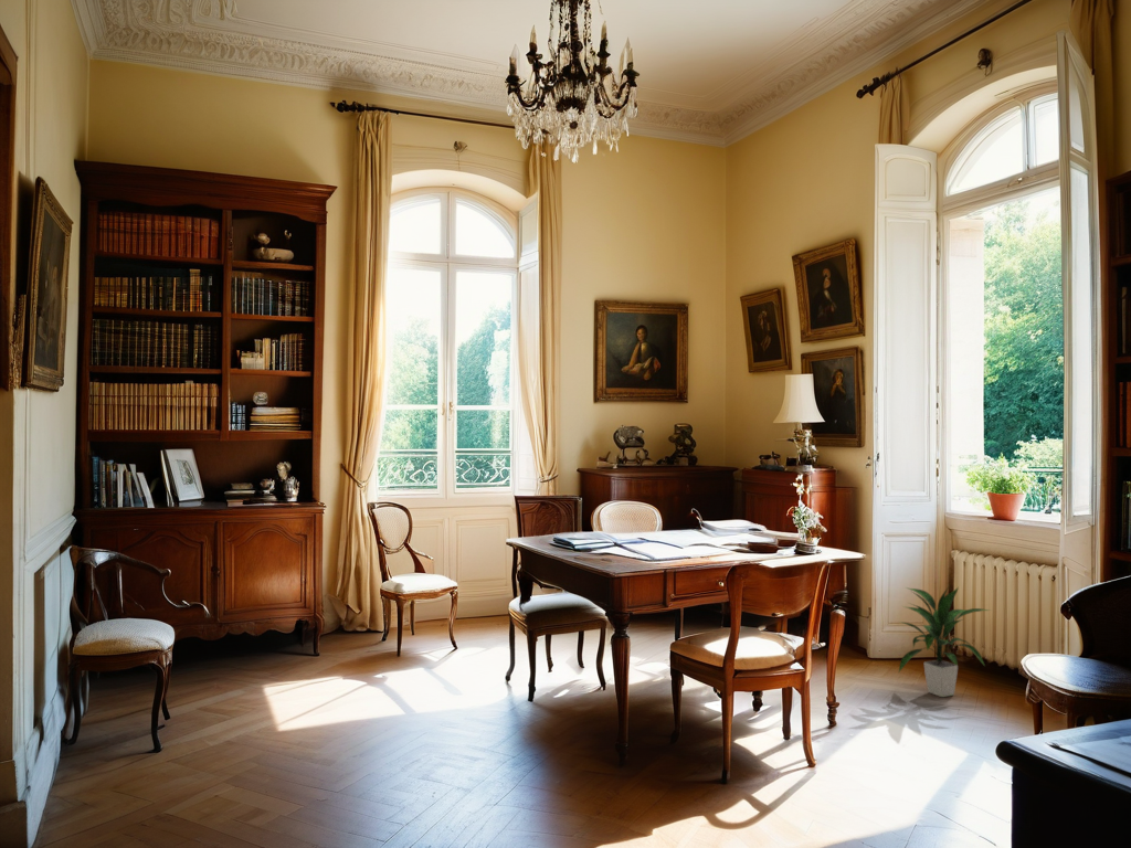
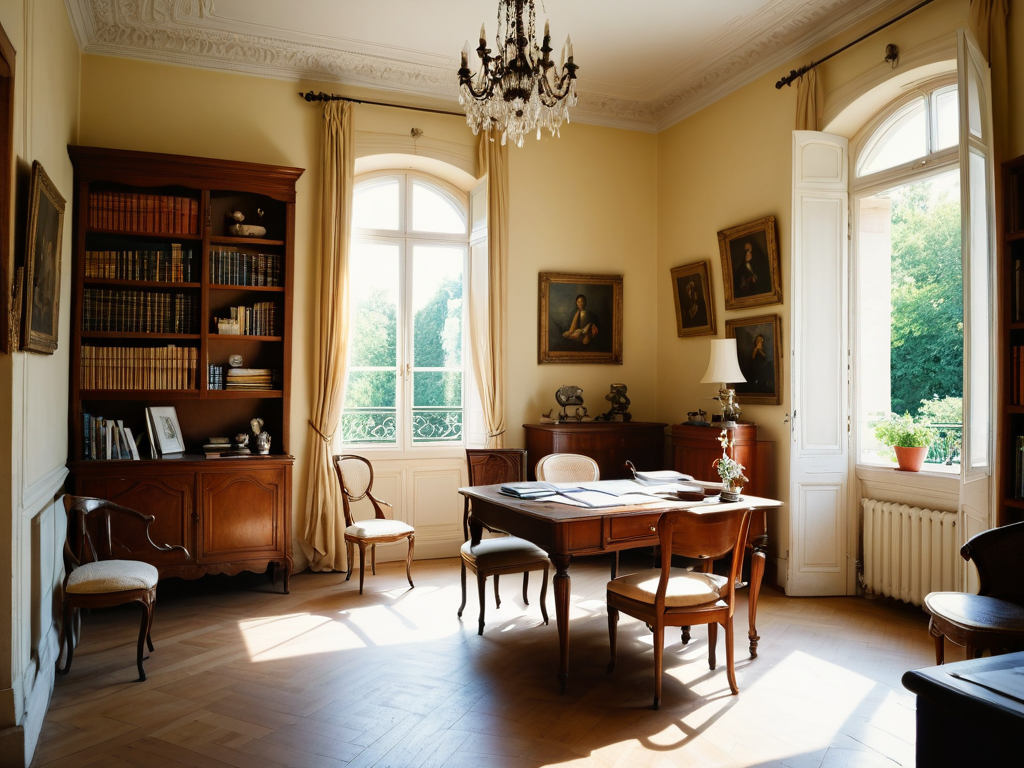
- indoor plant (936, 637)
